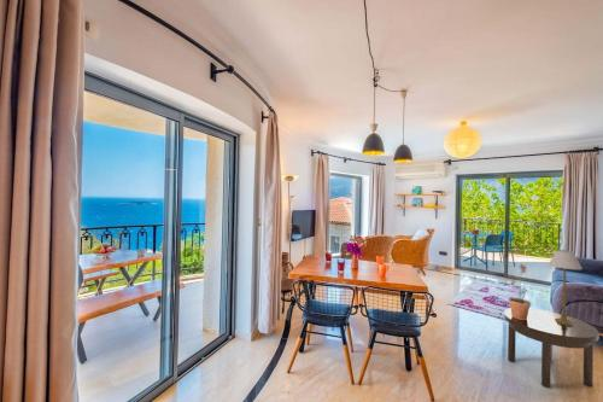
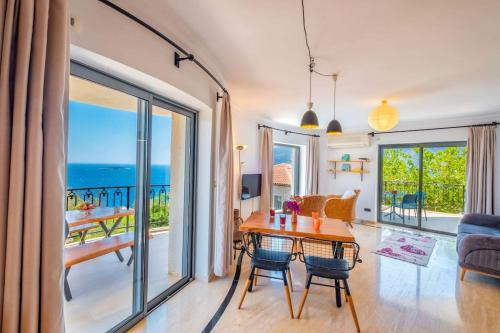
- table lamp (564, 286)
- potted plant (517, 291)
- side table (546, 345)
